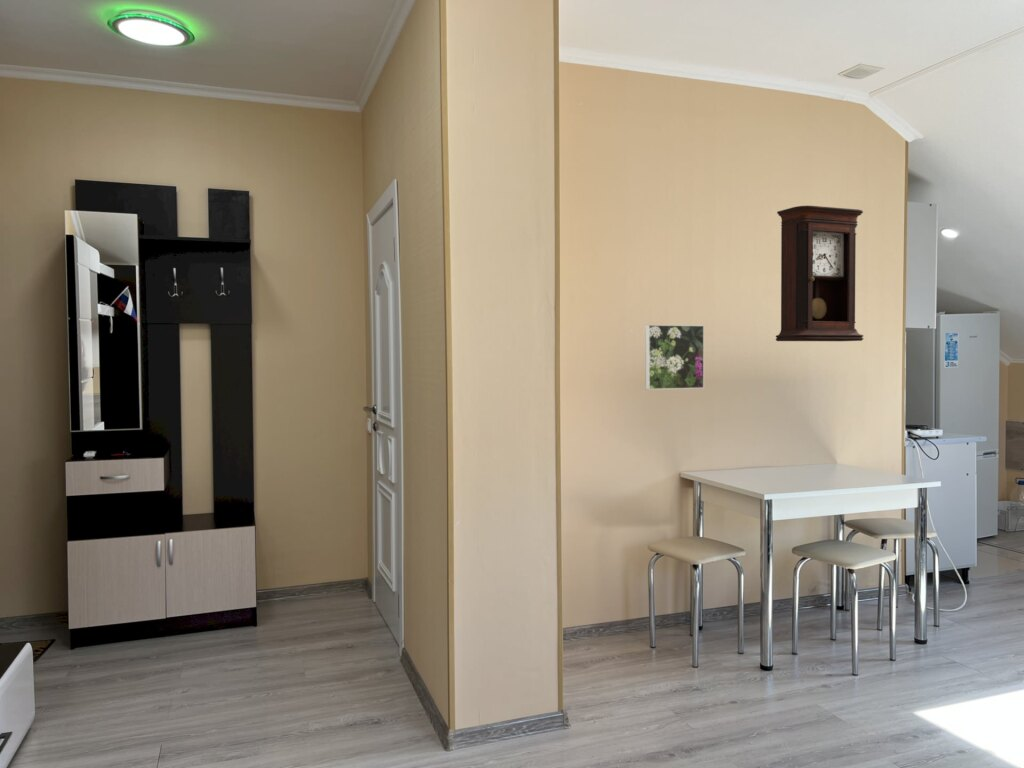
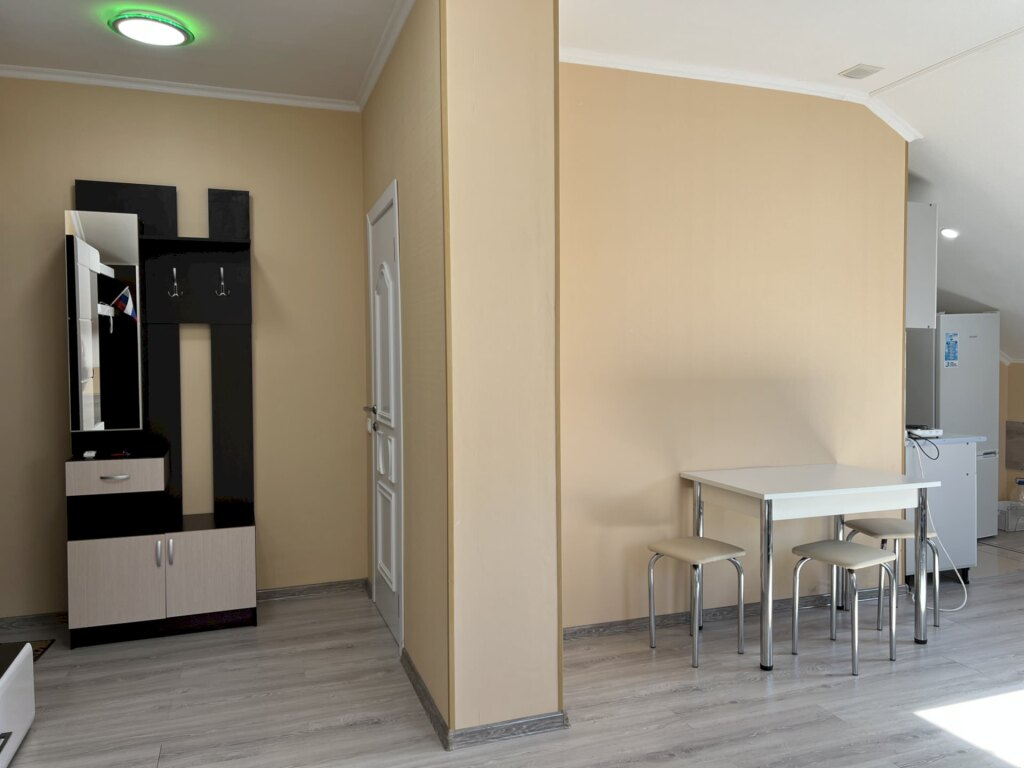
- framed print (675, 357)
- pendulum clock (822, 275)
